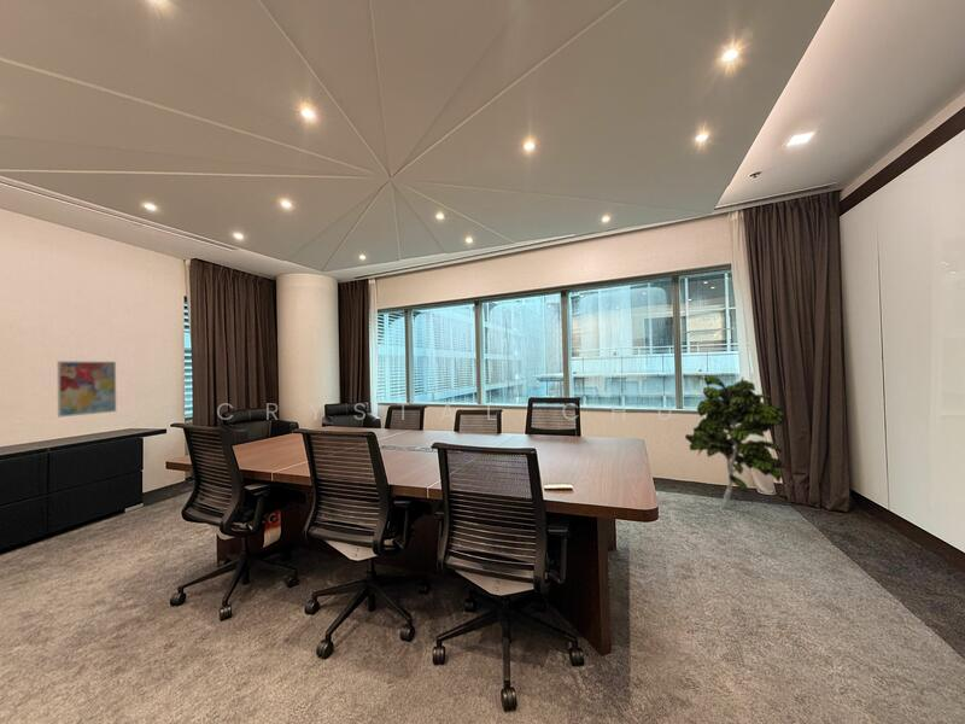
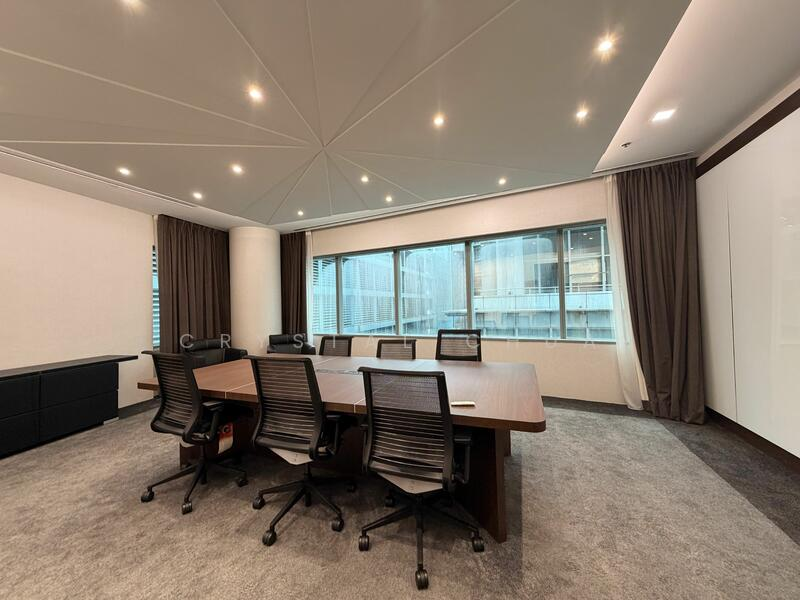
- wall art (88, 387)
- indoor plant (731, 440)
